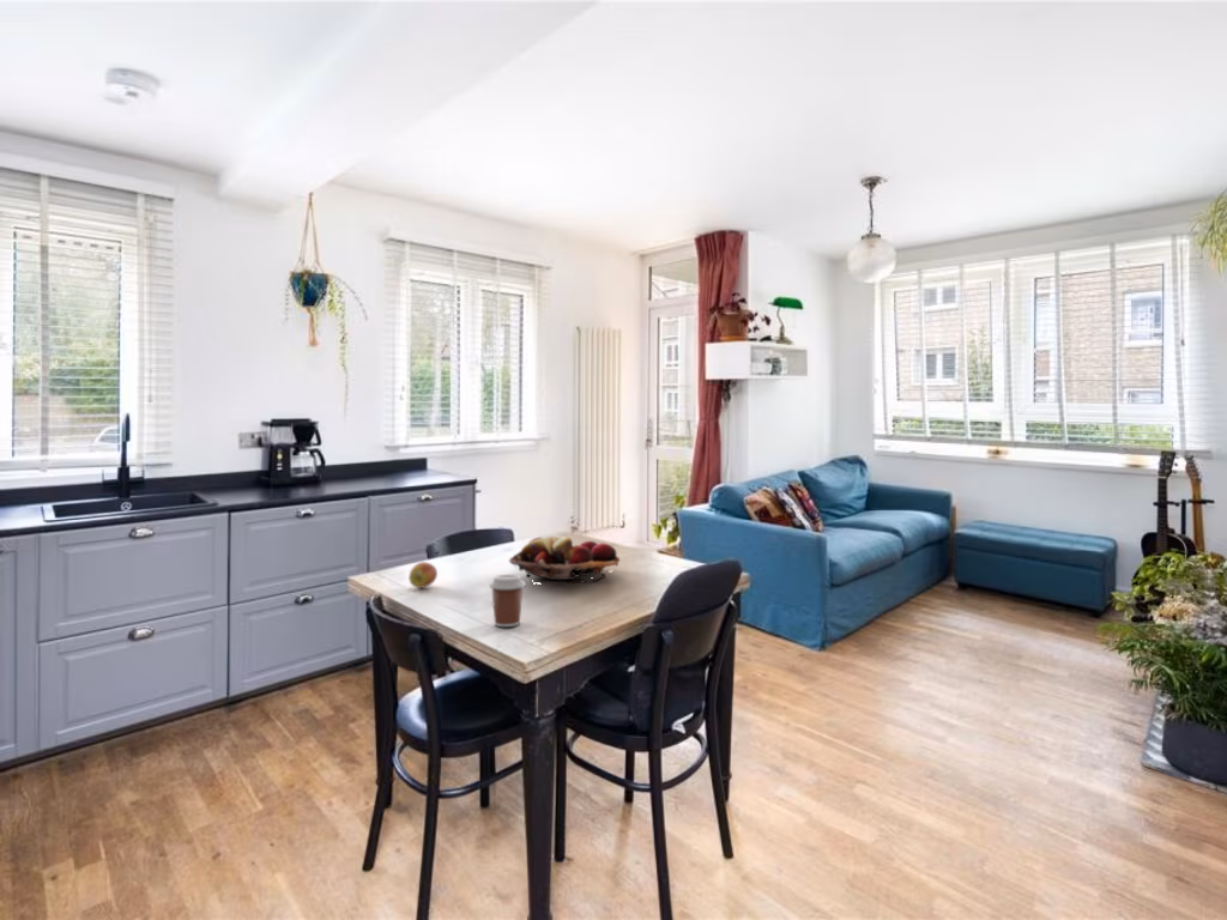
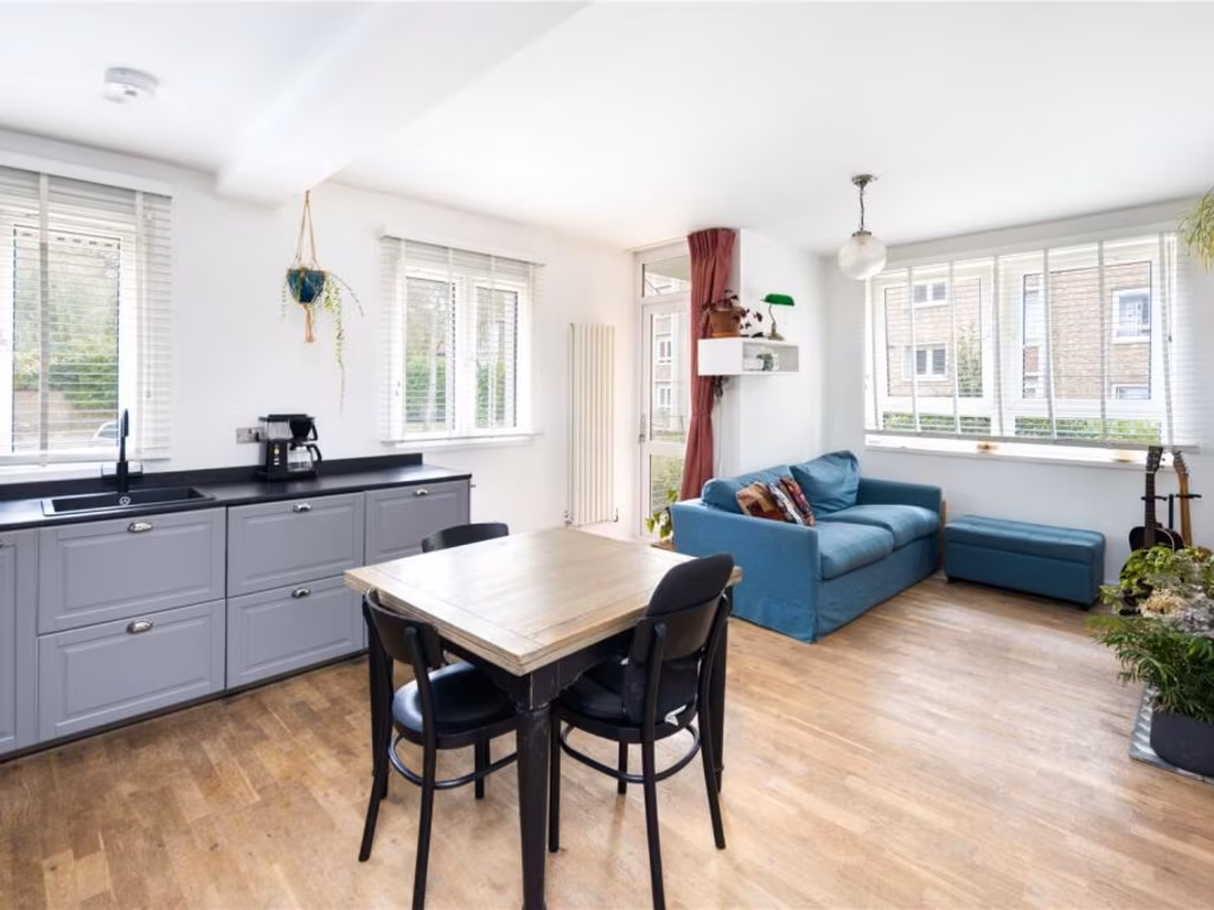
- fruit basket (564, 557)
- coffee cup (507, 600)
- apple (423, 574)
